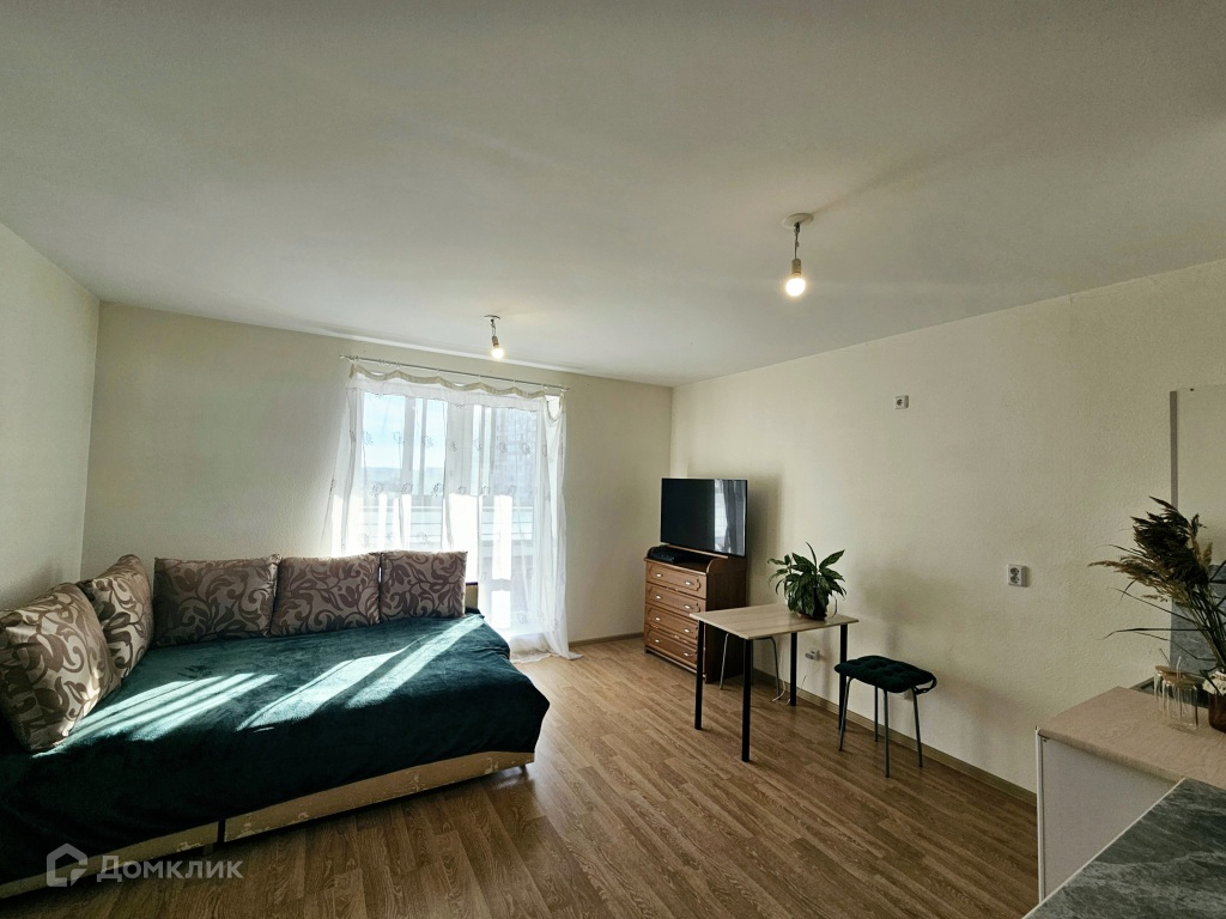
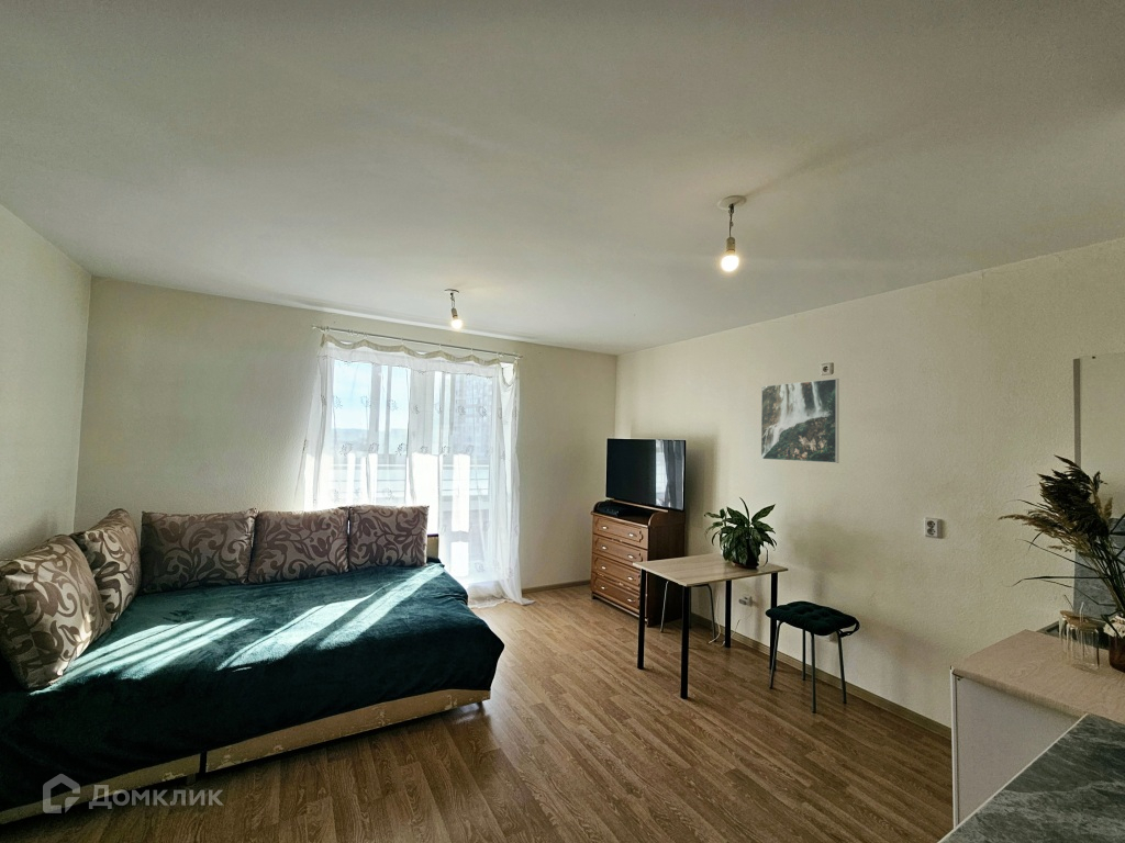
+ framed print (797, 422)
